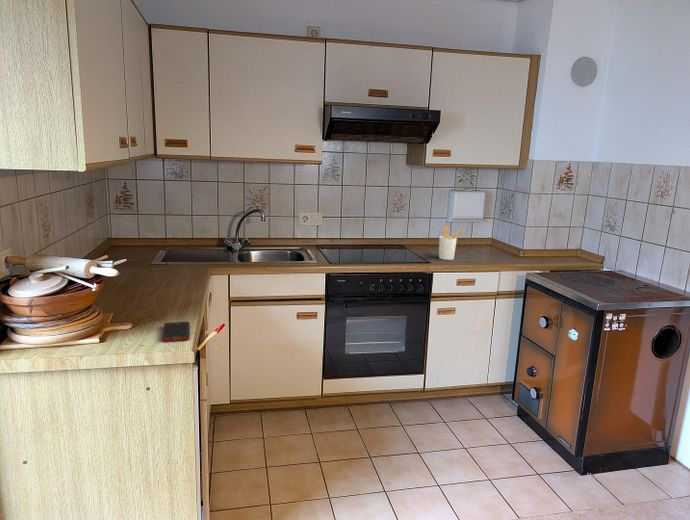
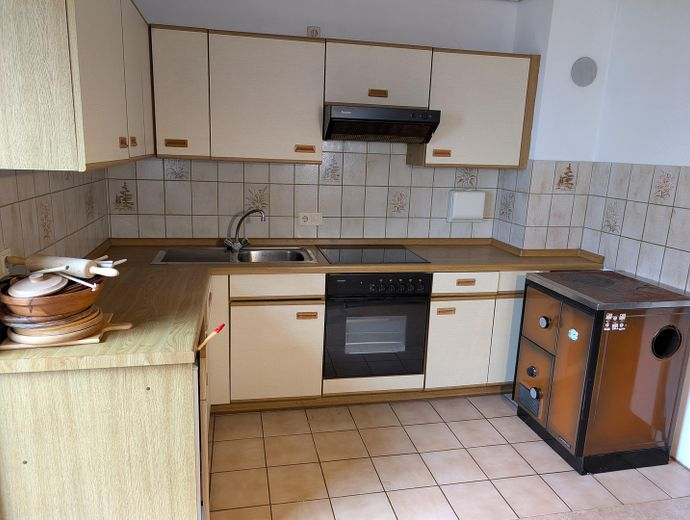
- utensil holder (451, 242)
- cell phone (176, 331)
